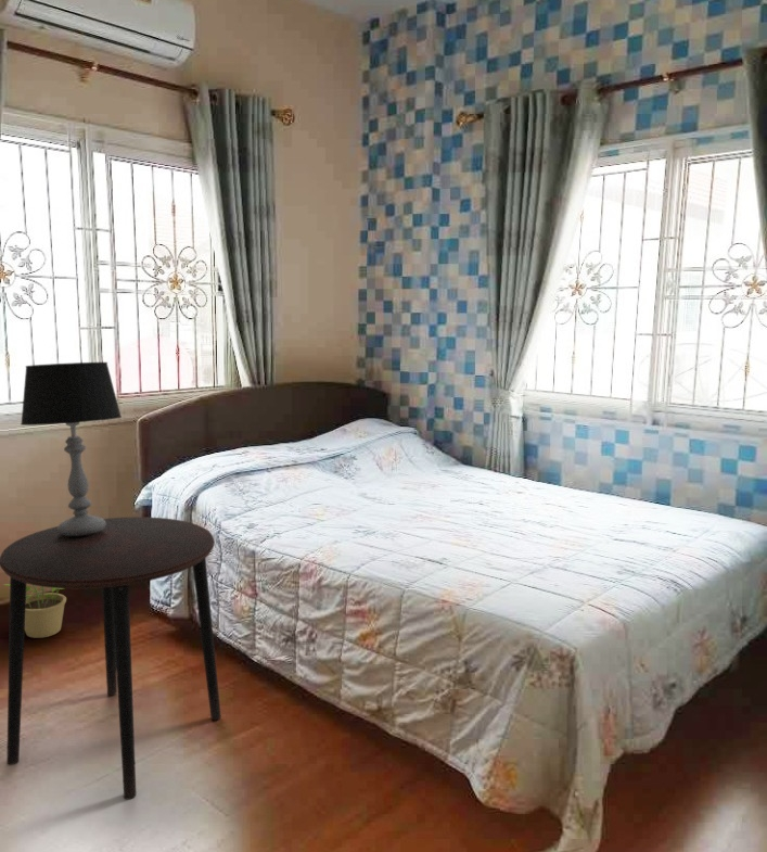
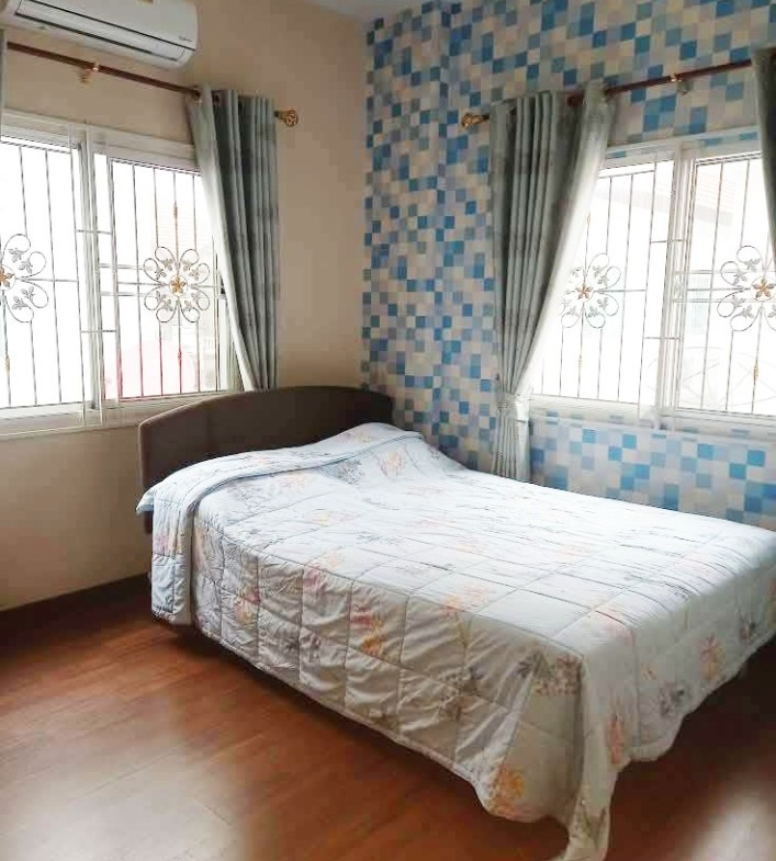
- side table (115, 643)
- potted plant (37, 596)
- table lamp (78, 450)
